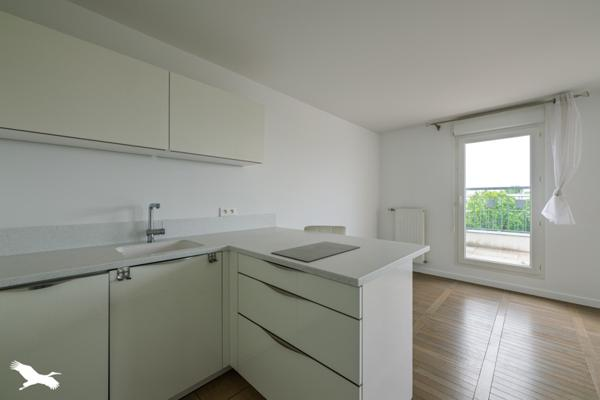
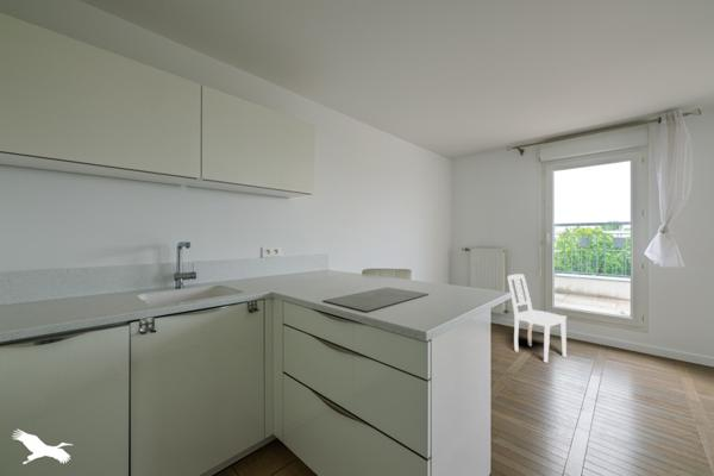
+ dining chair (537, 314)
